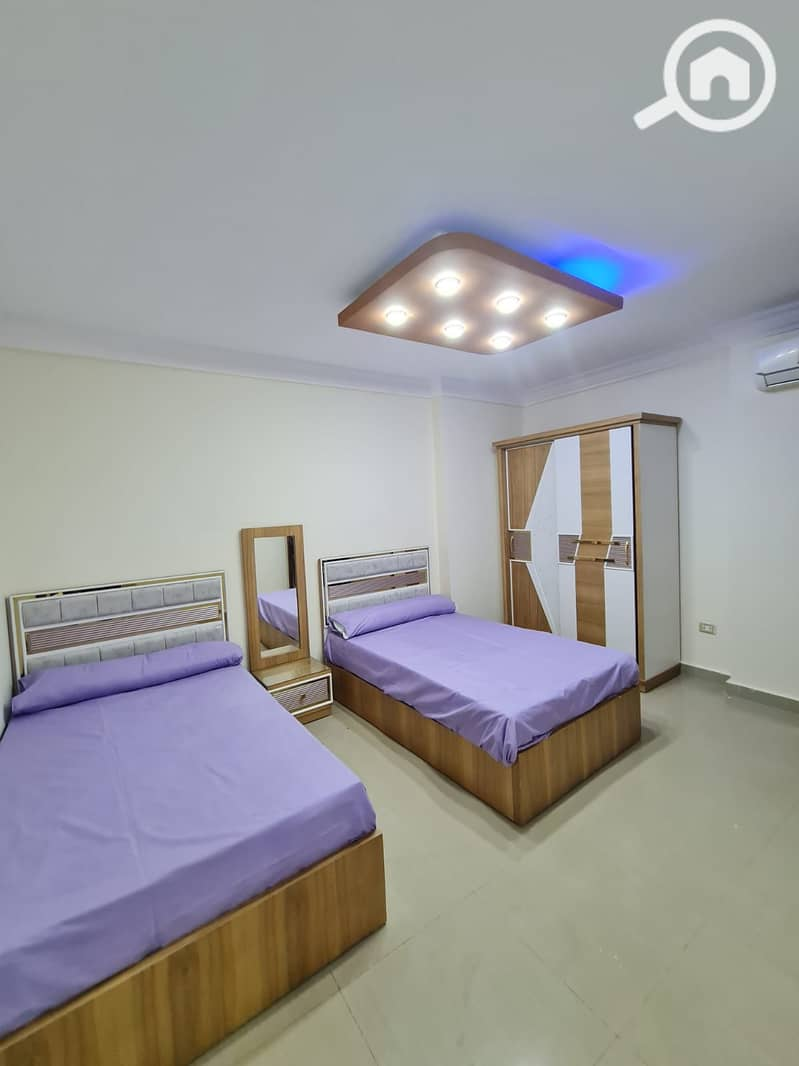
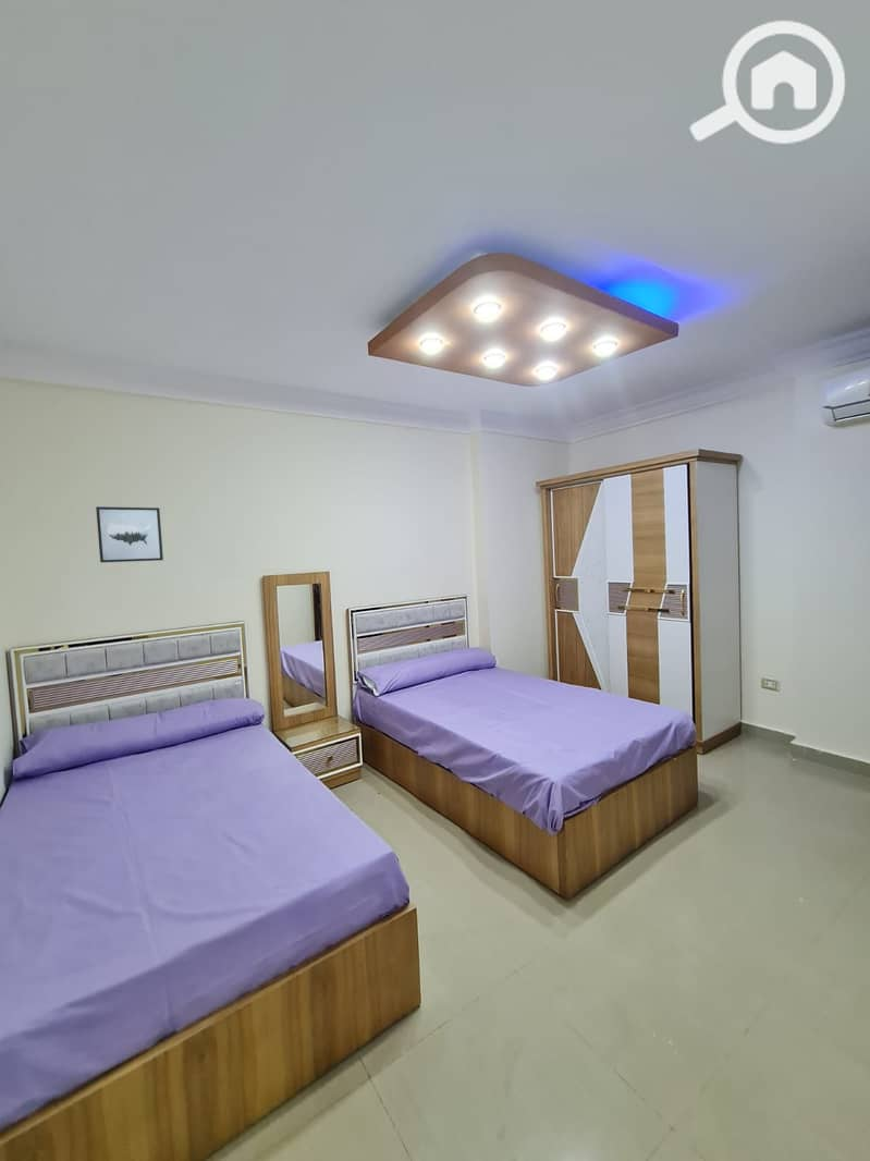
+ wall art (130, 534)
